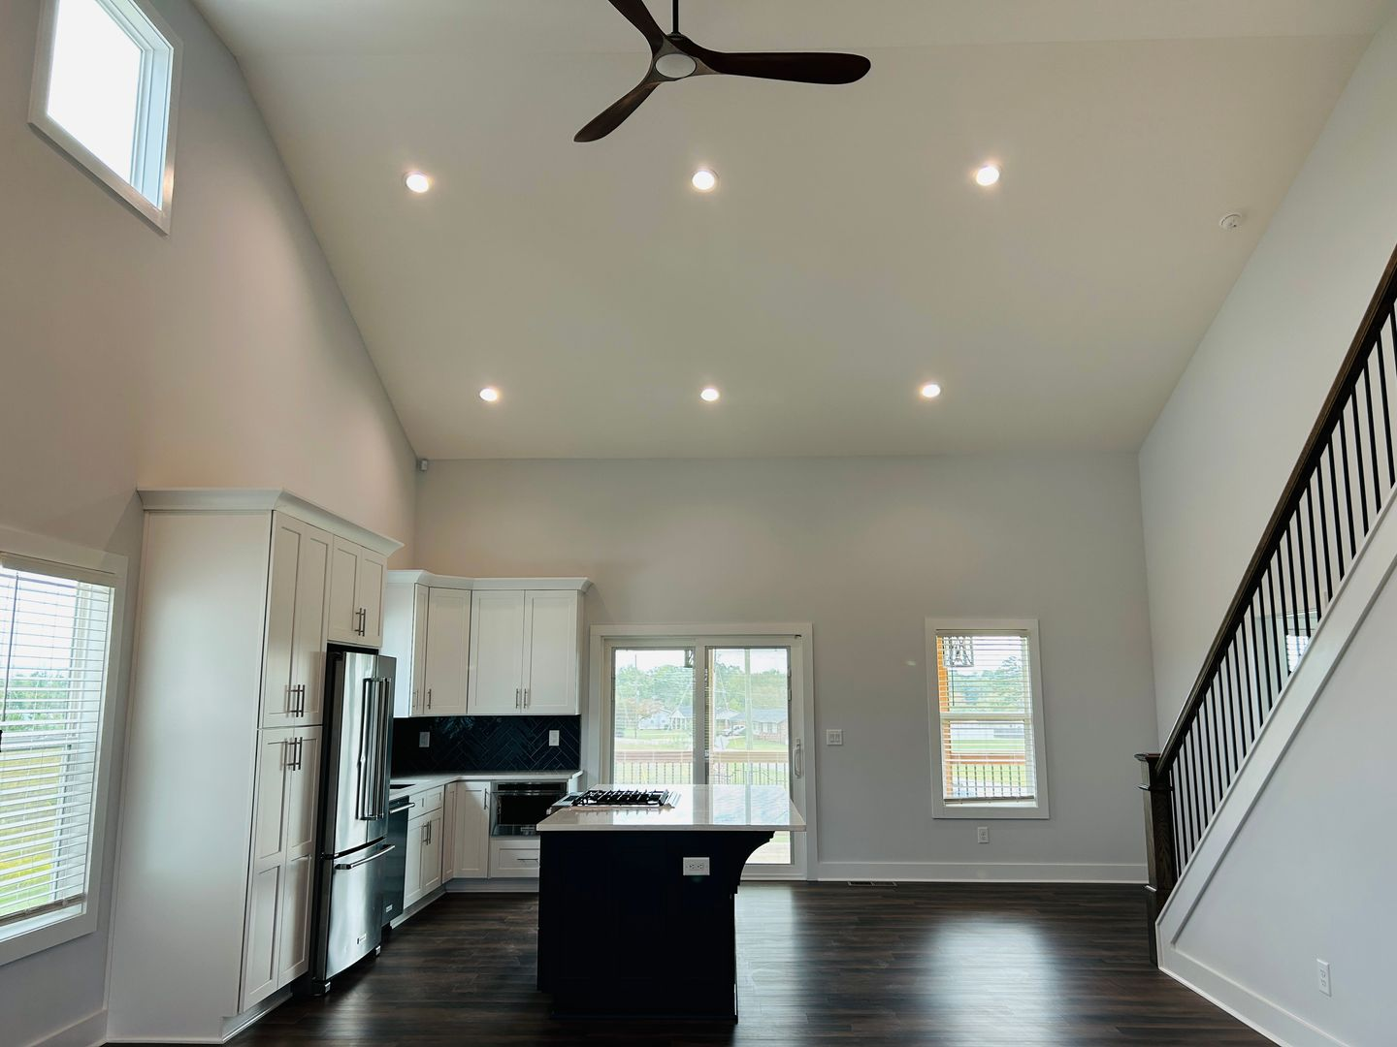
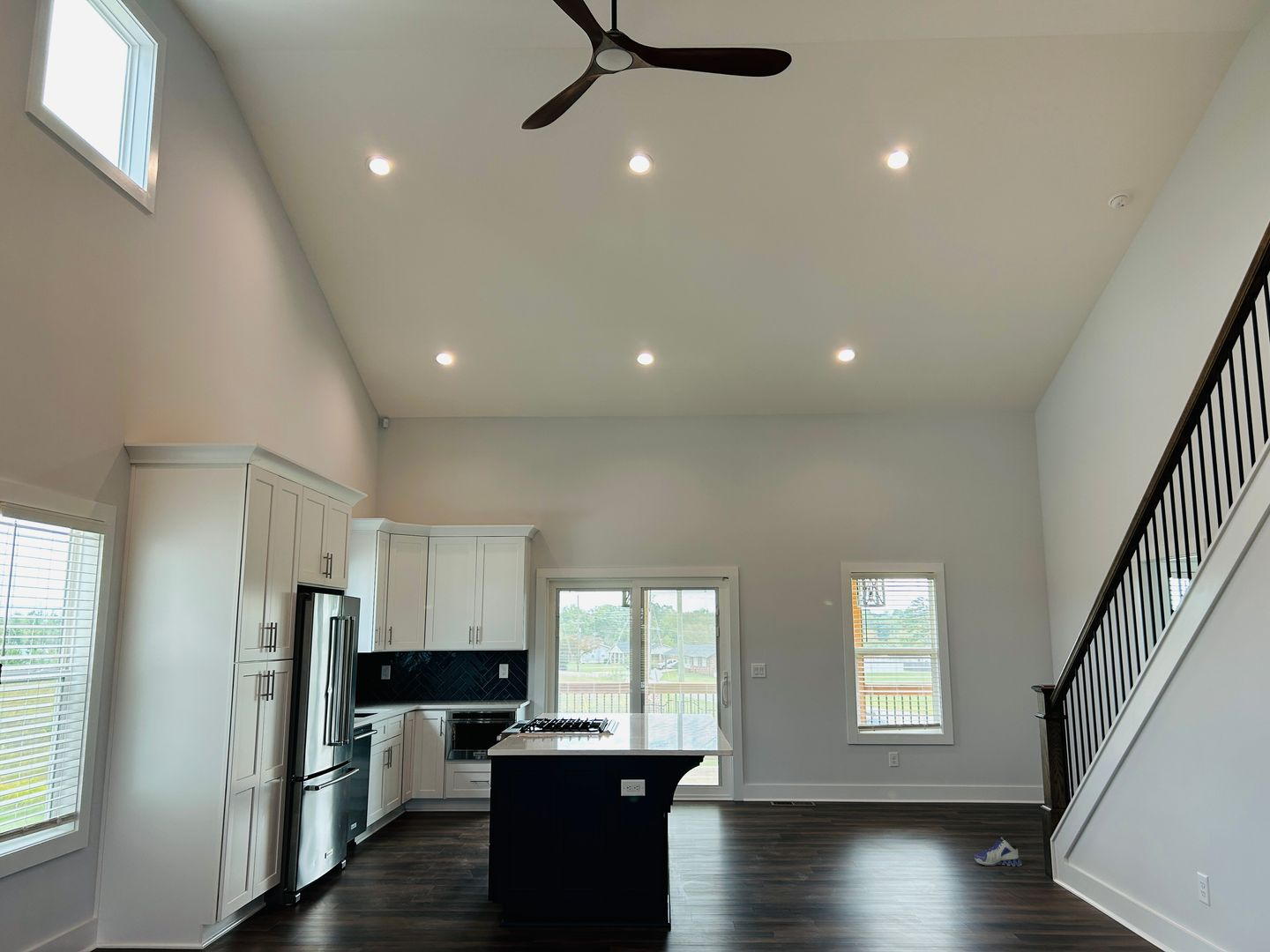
+ sneaker (997, 850)
